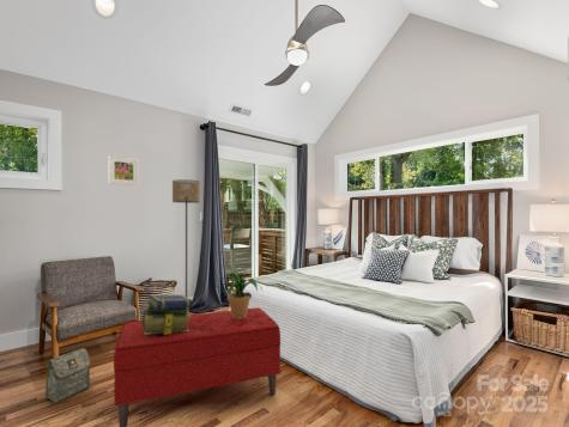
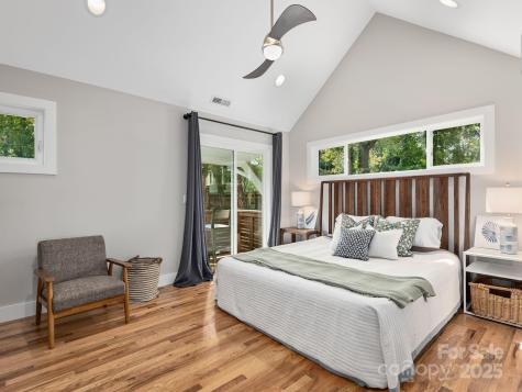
- bag (68, 372)
- potted plant (238, 295)
- floor lamp (186, 249)
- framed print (123, 171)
- bench (200, 358)
- stack of books (167, 312)
